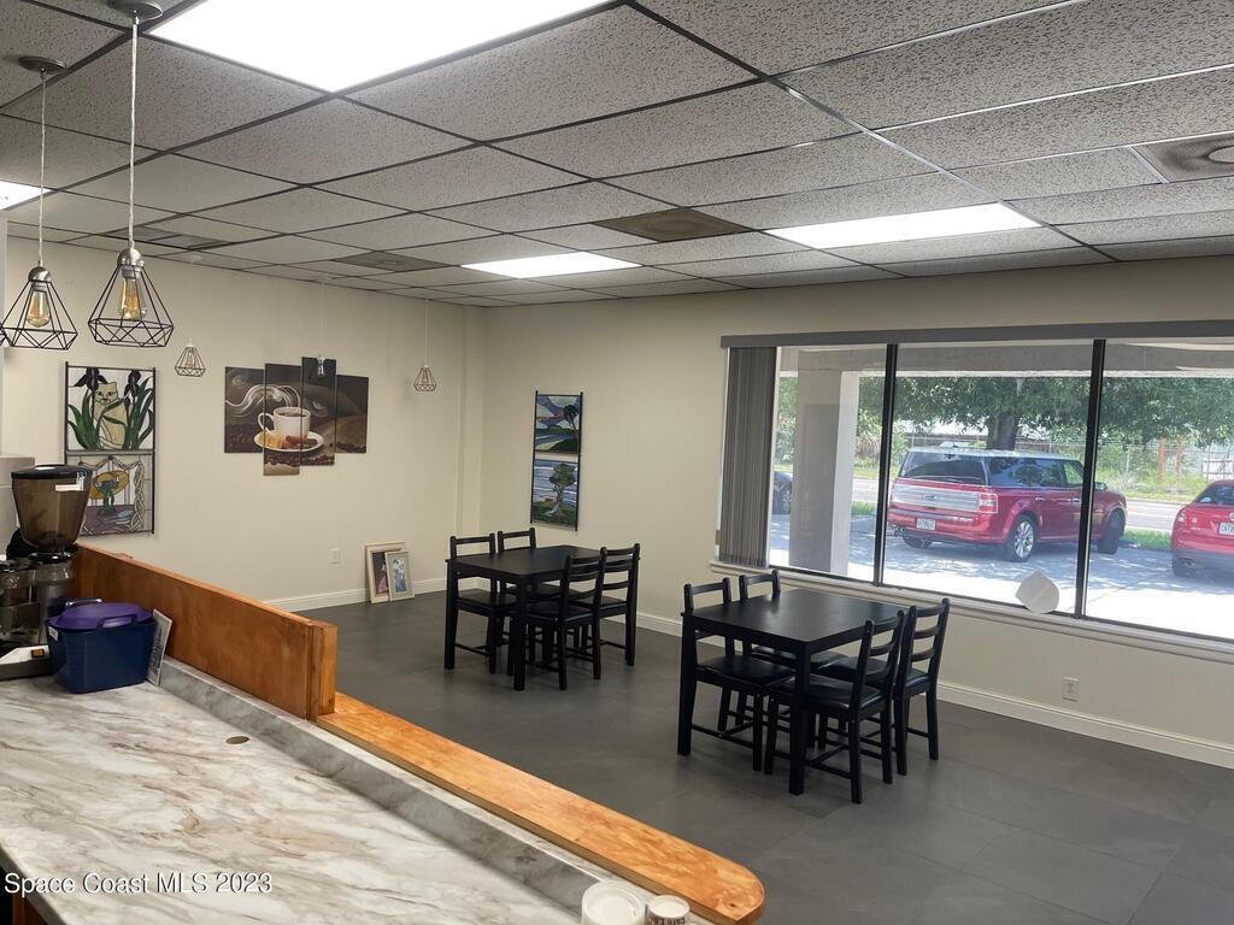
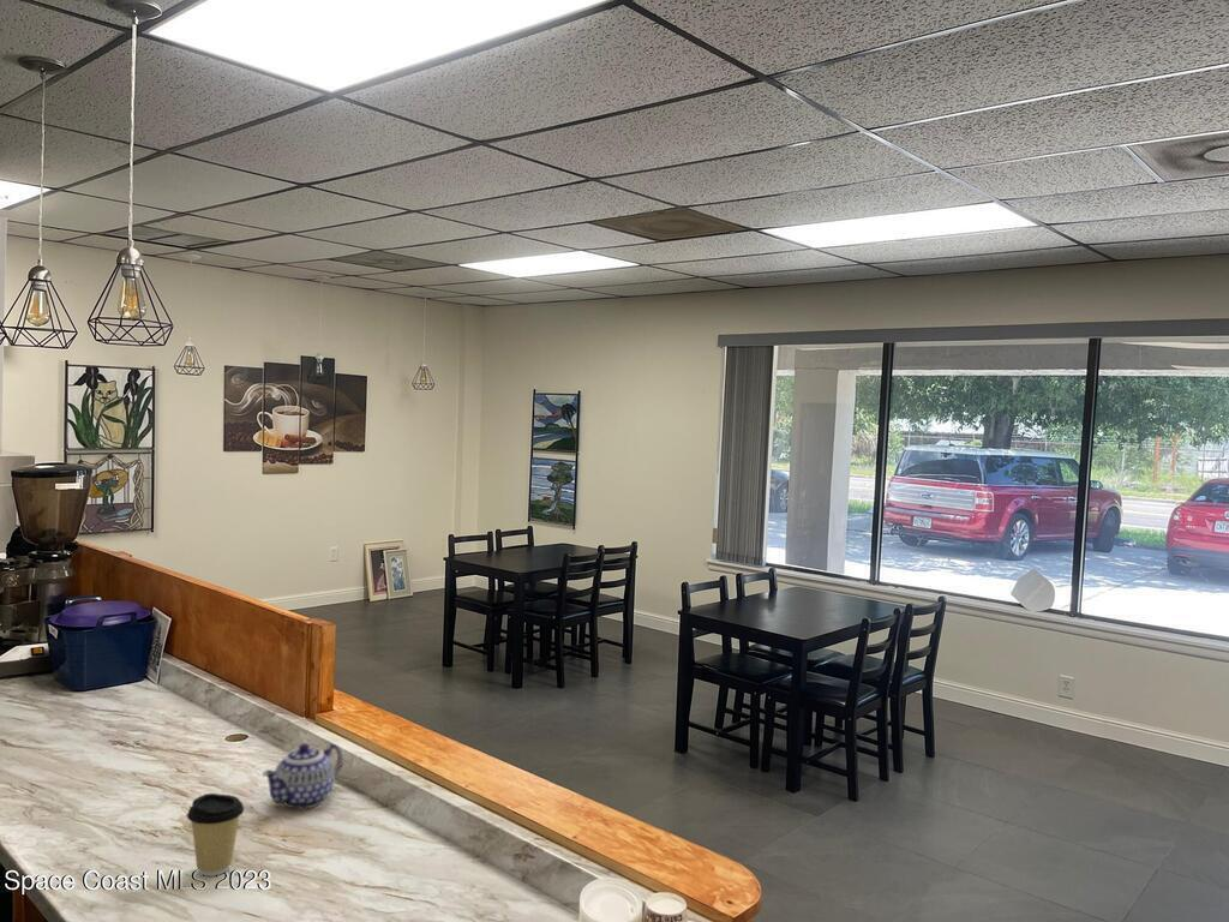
+ coffee cup (215, 834)
+ teapot (304, 772)
